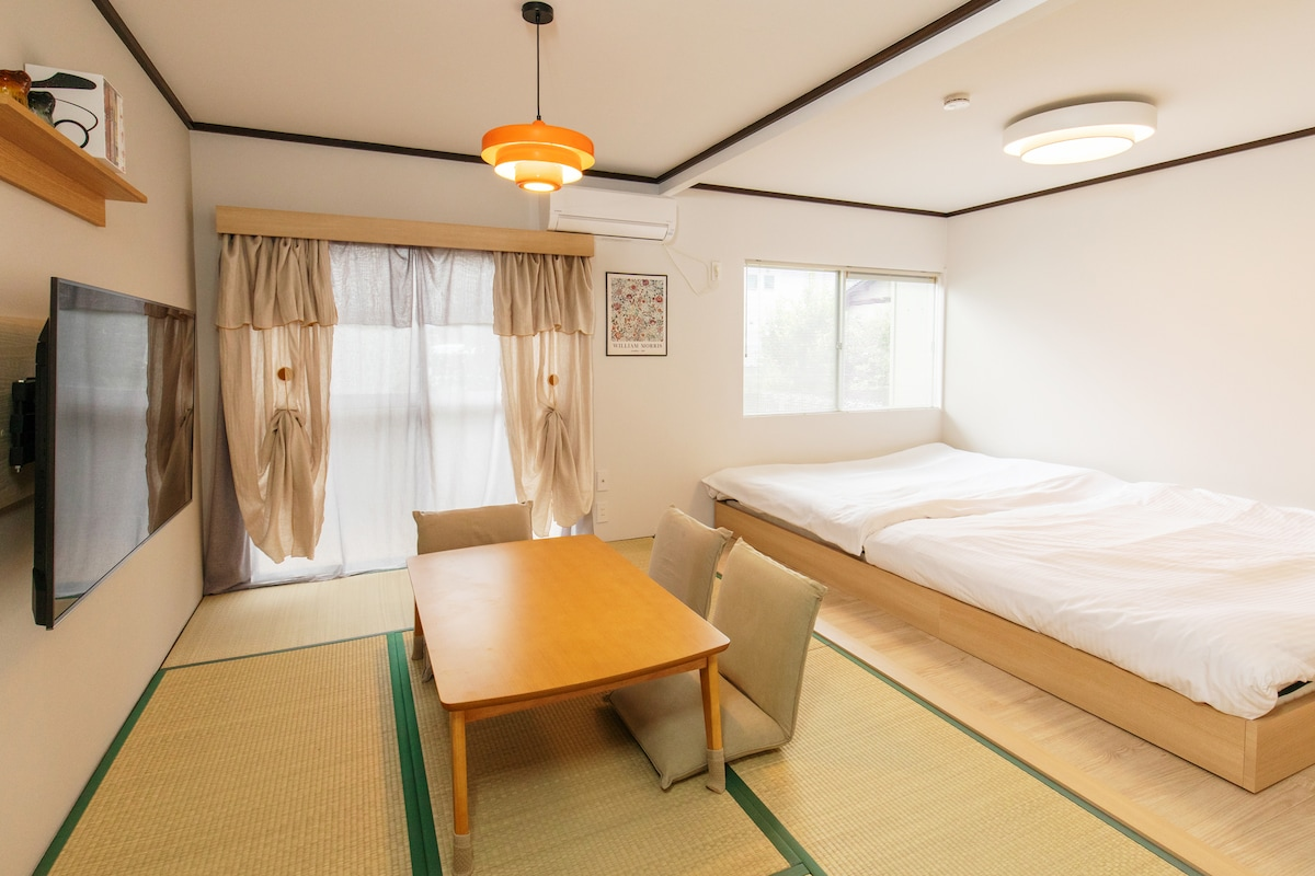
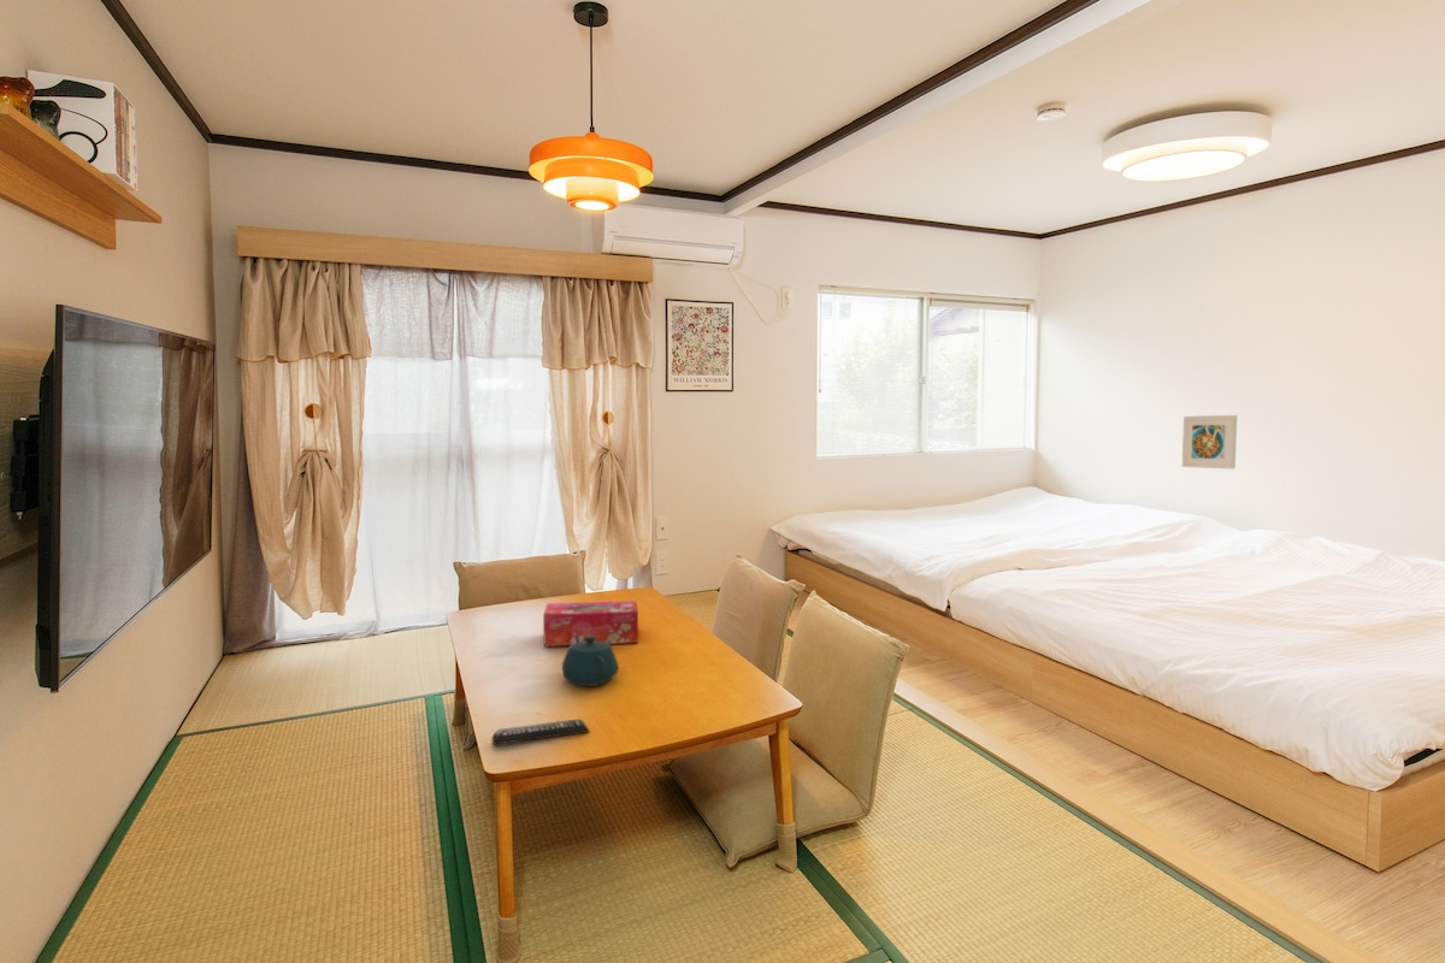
+ remote control (541, 732)
+ teapot (589, 657)
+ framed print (1208, 442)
+ tissue box (591, 622)
